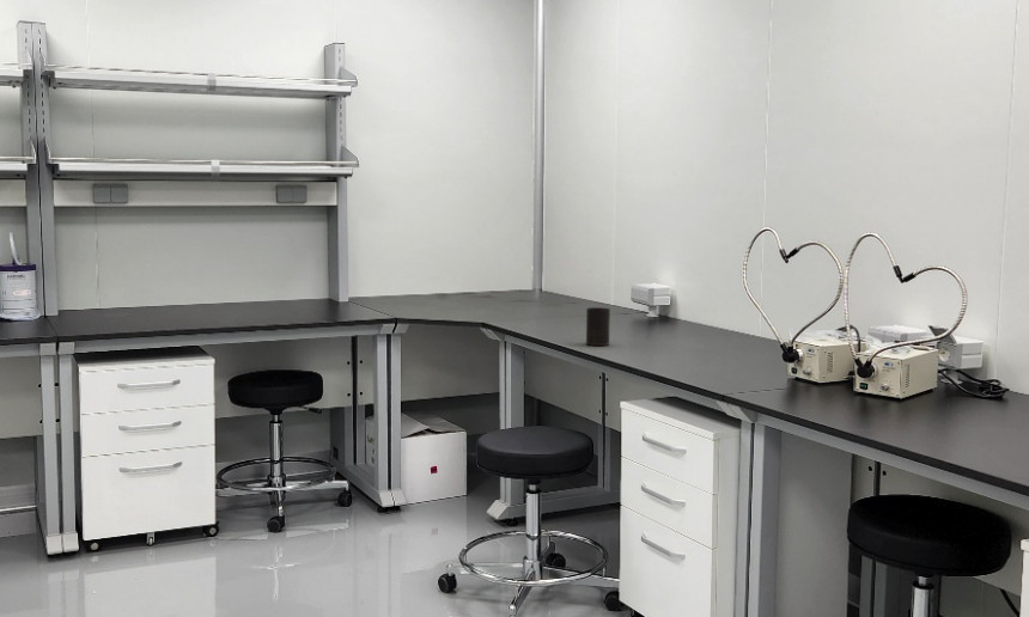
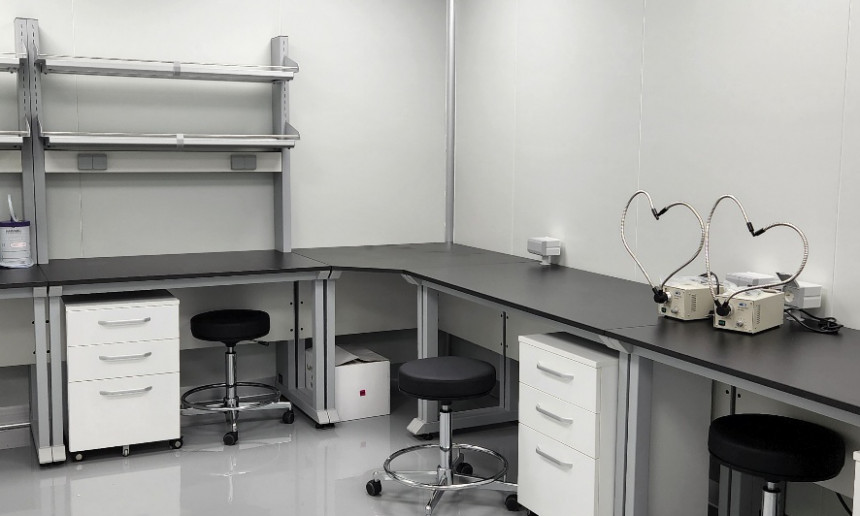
- cup (597, 325)
